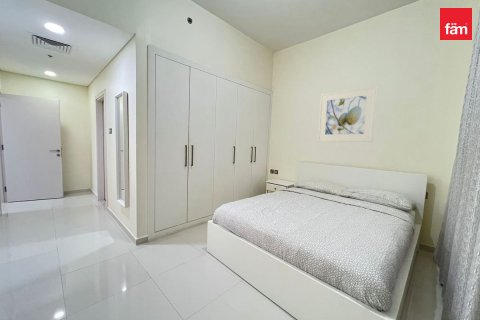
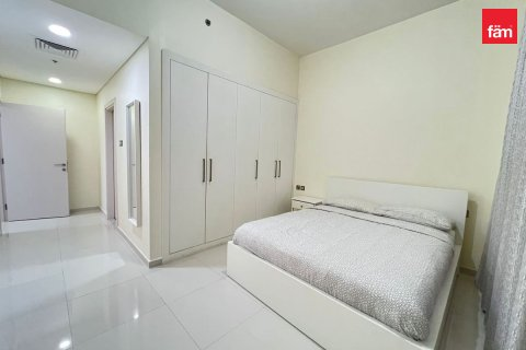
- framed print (344, 116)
